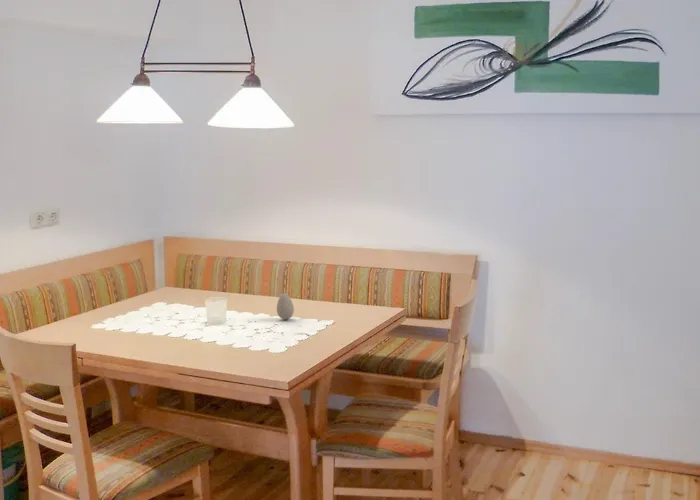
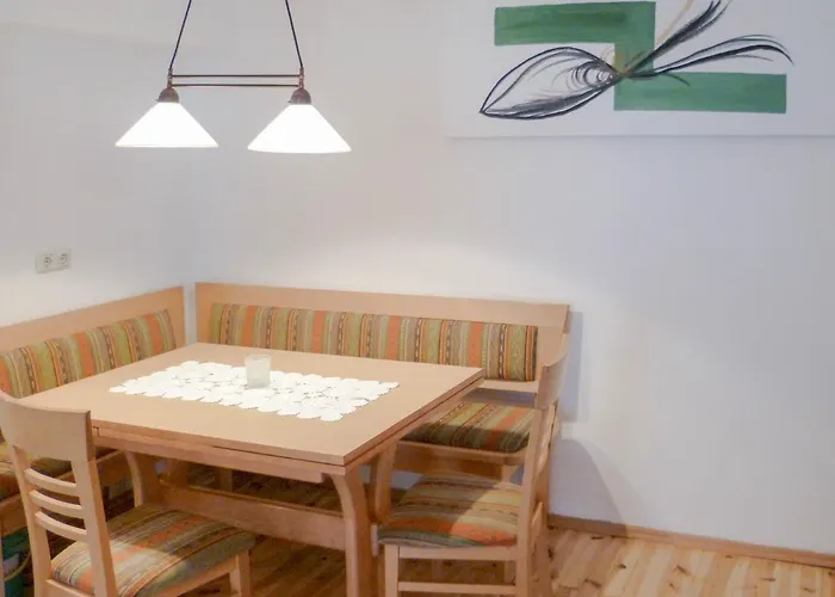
- decorative egg (285, 306)
